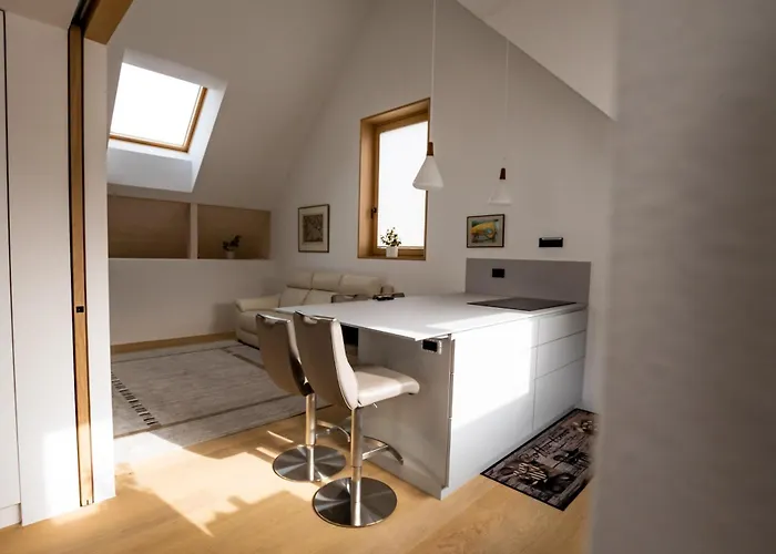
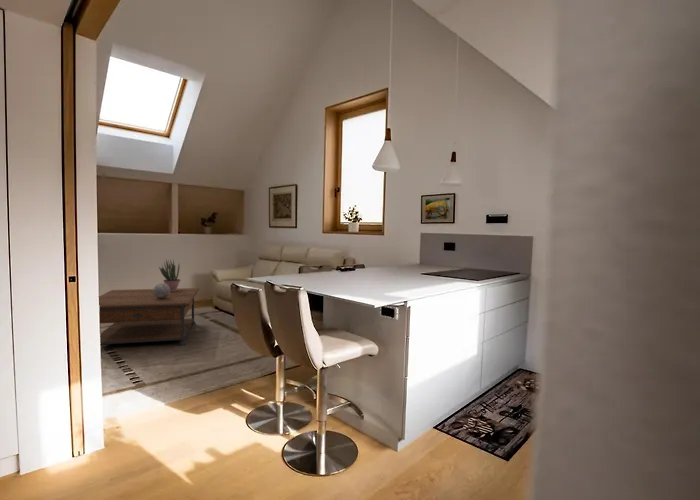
+ decorative sphere (161, 290)
+ coffee table (147, 315)
+ potted plant (170, 274)
